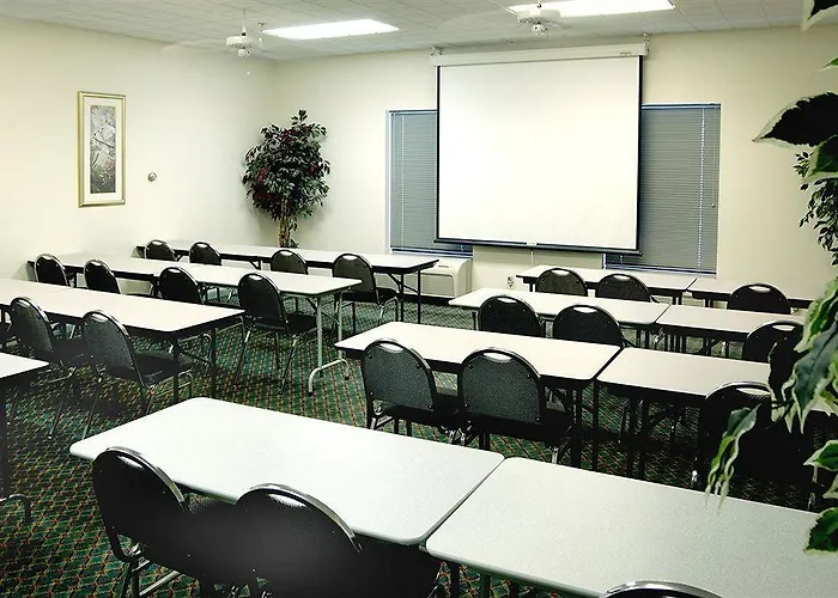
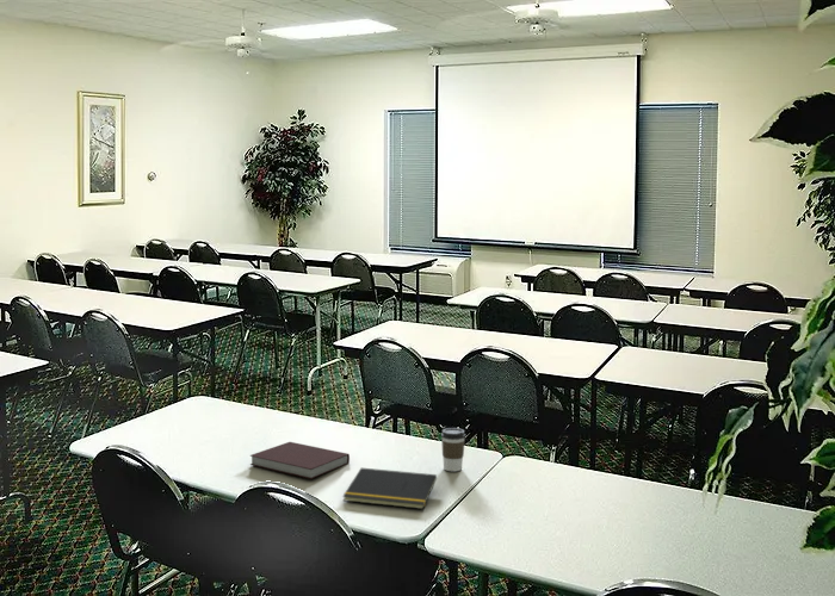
+ notebook (299, 459)
+ coffee cup (452, 449)
+ notepad (390, 486)
